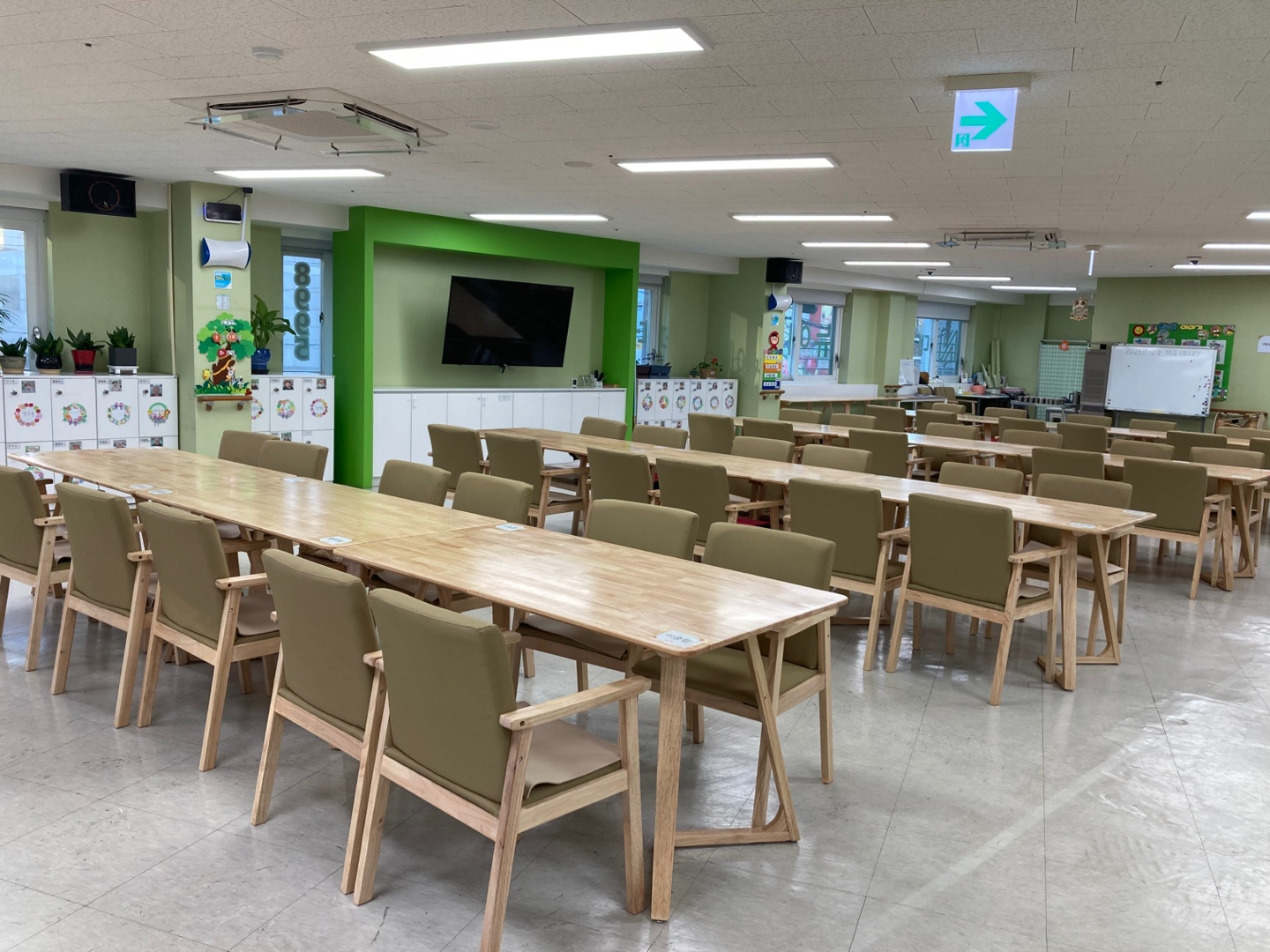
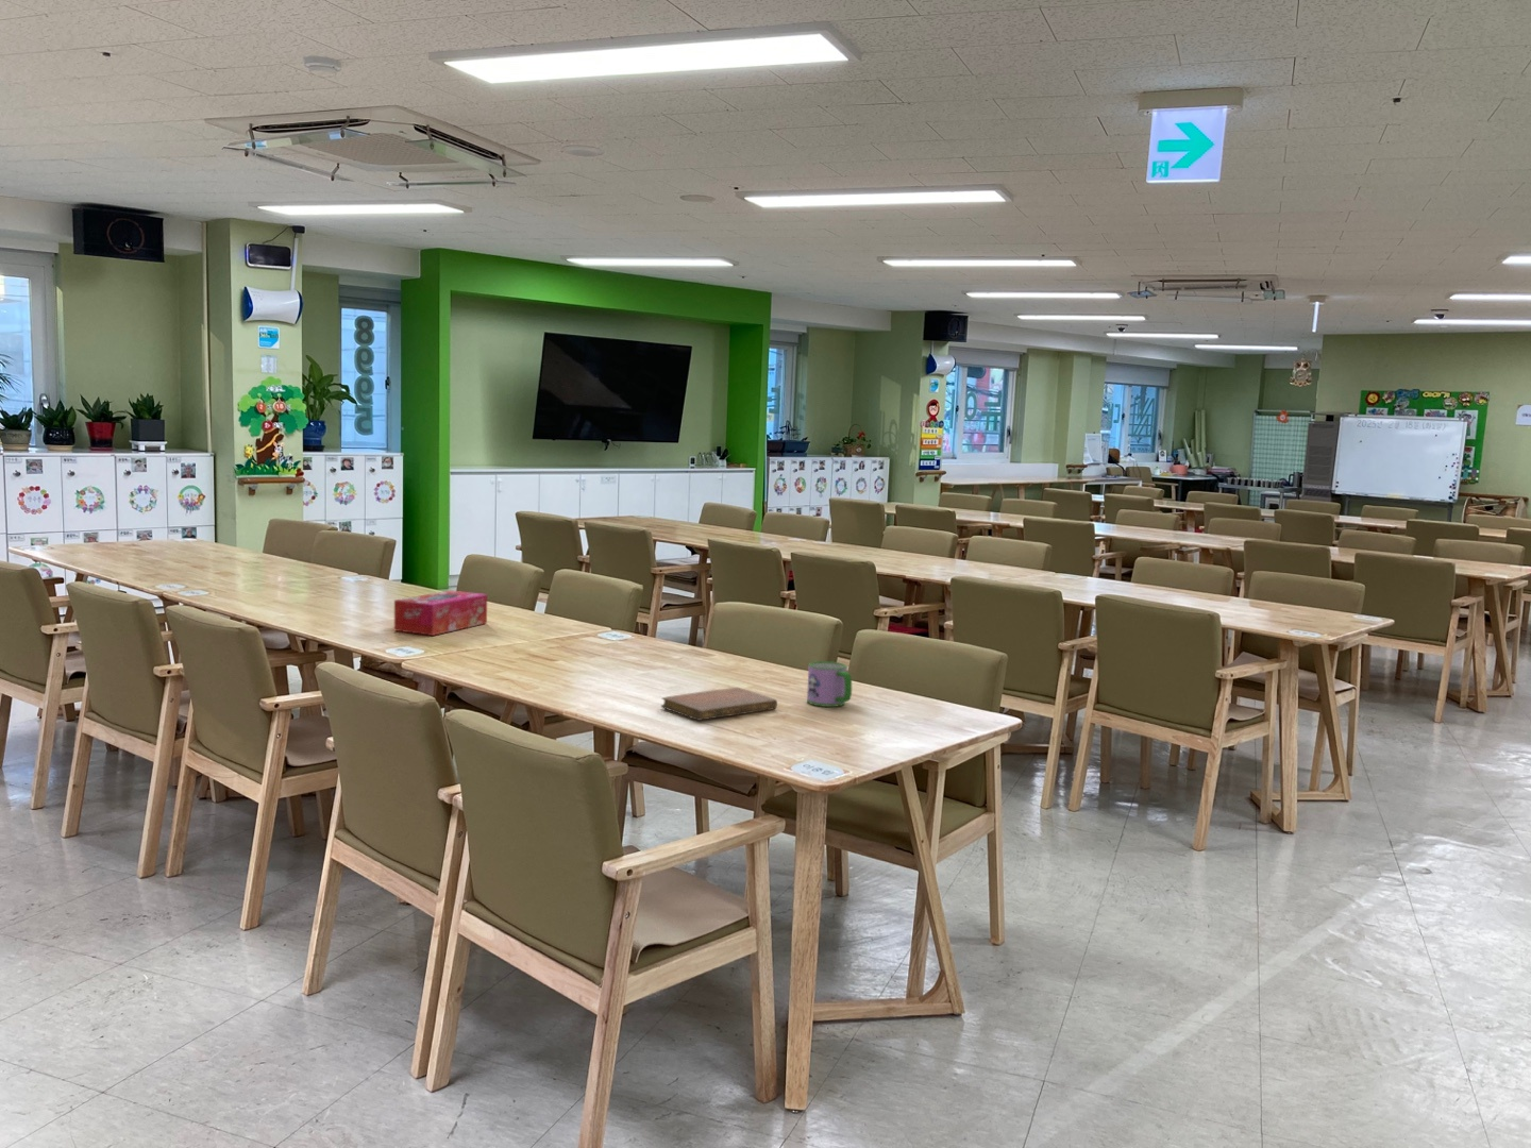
+ tissue box (441, 611)
+ mug (832, 685)
+ notebook (718, 703)
